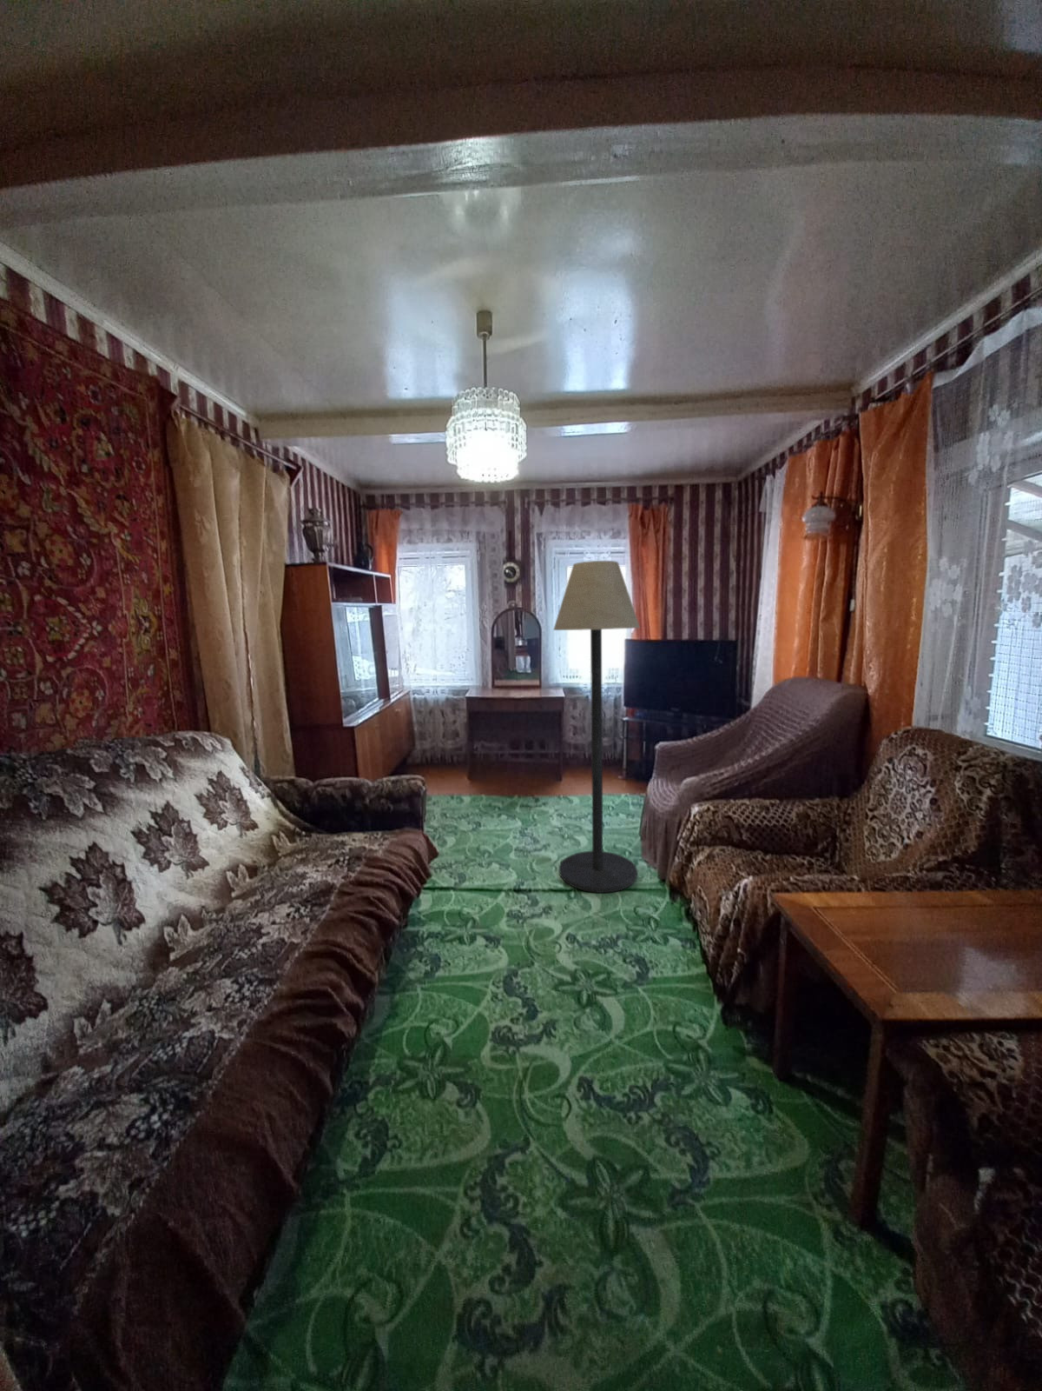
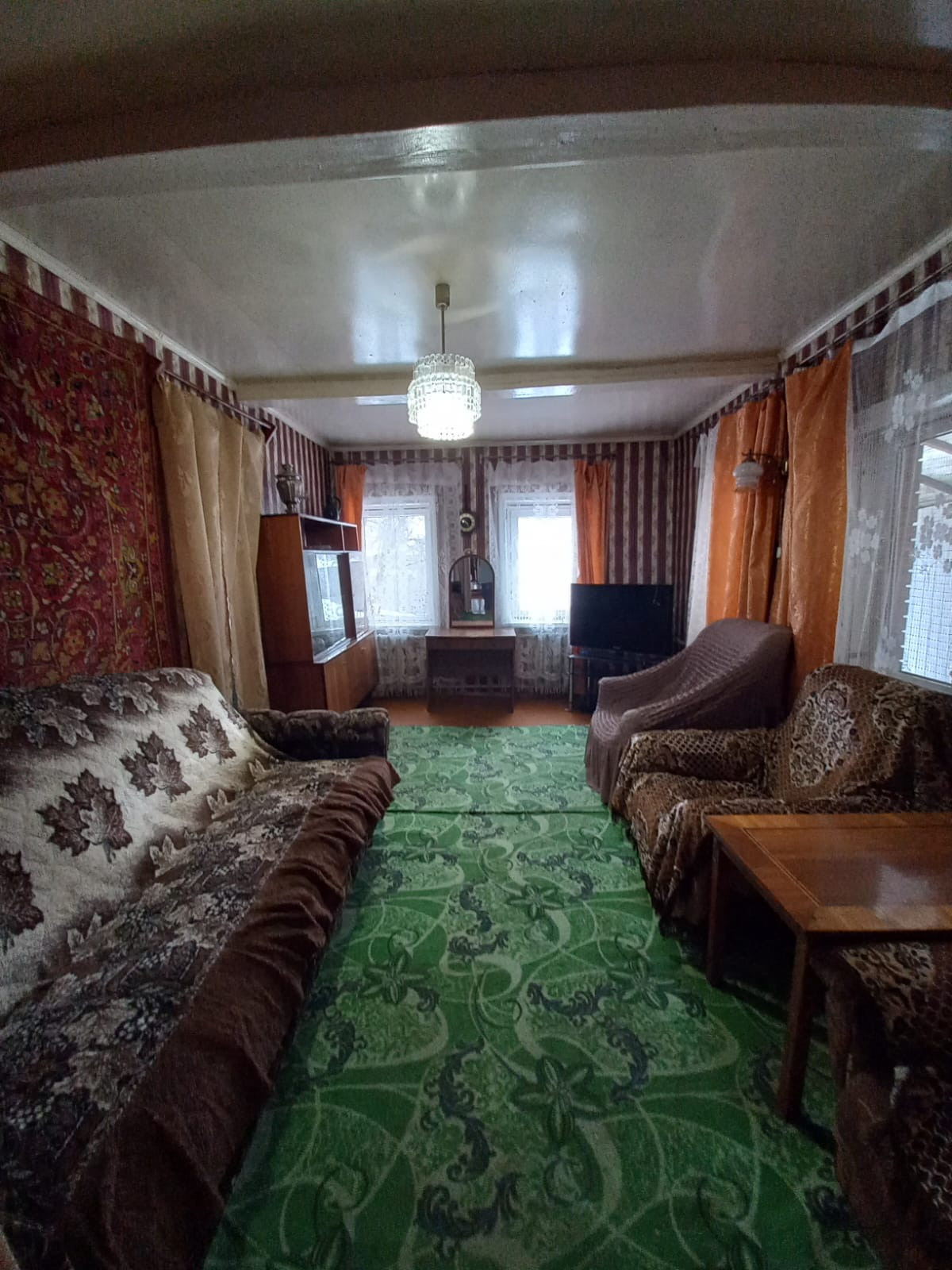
- floor lamp (597, 724)
